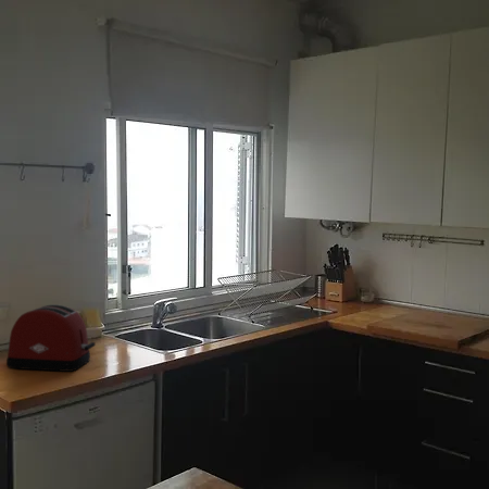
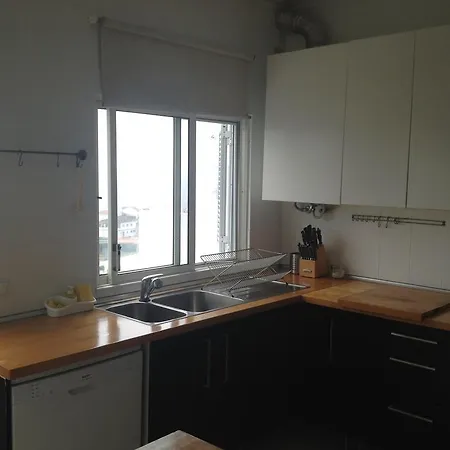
- toaster (49, 335)
